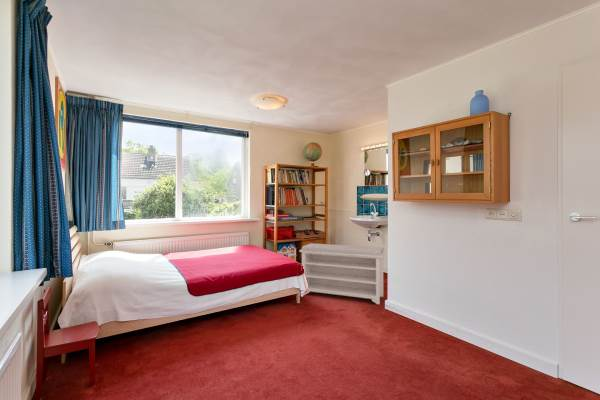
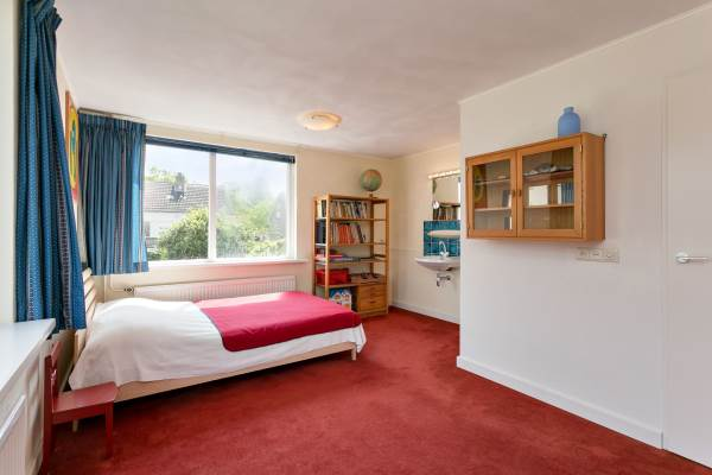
- bench (342, 271)
